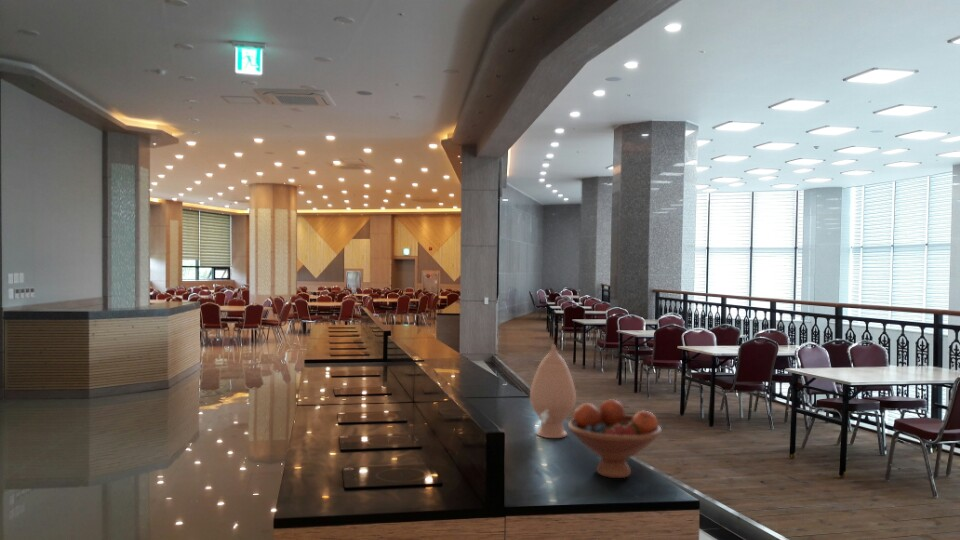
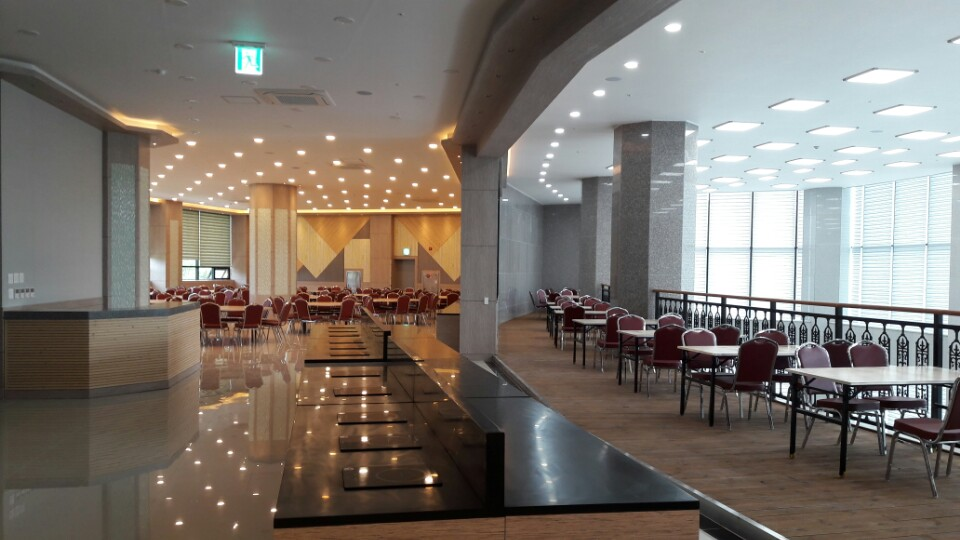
- fruit bowl (614, 439)
- vase (551, 389)
